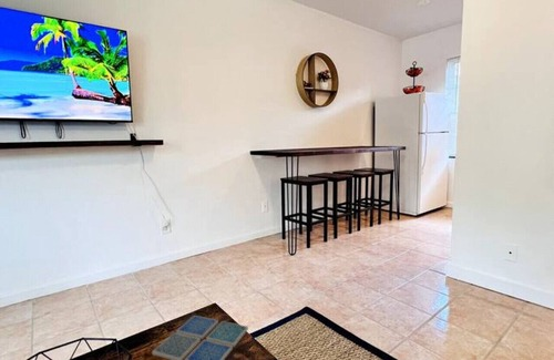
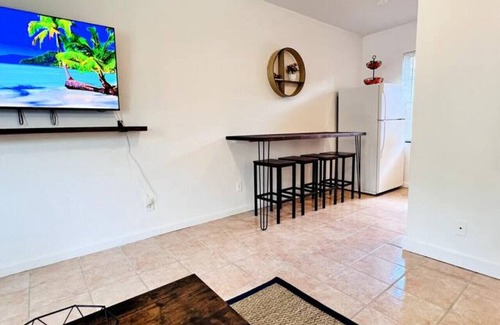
- drink coaster (203, 340)
